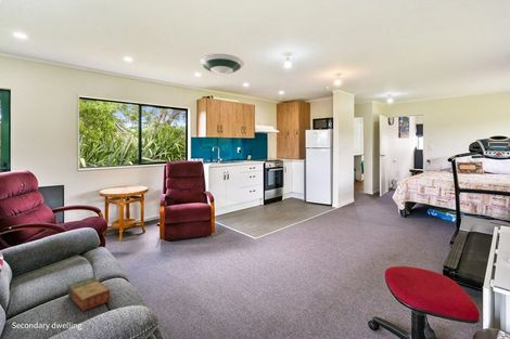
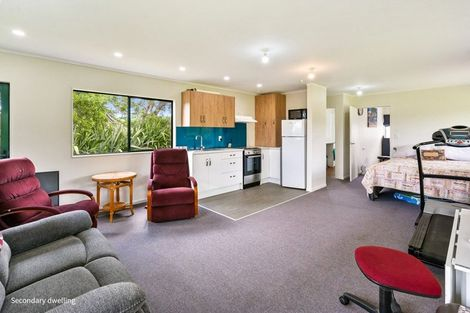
- book (88, 292)
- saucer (221, 68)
